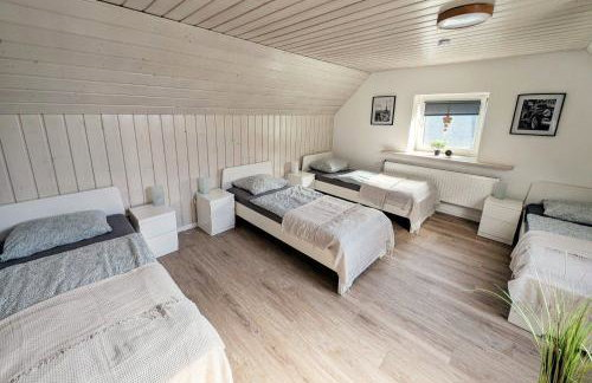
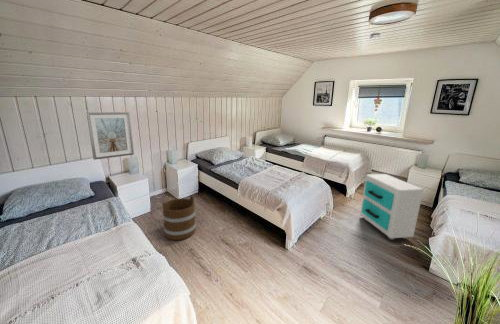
+ bucket (179, 215)
+ nightstand (385, 205)
+ picture frame (112, 135)
